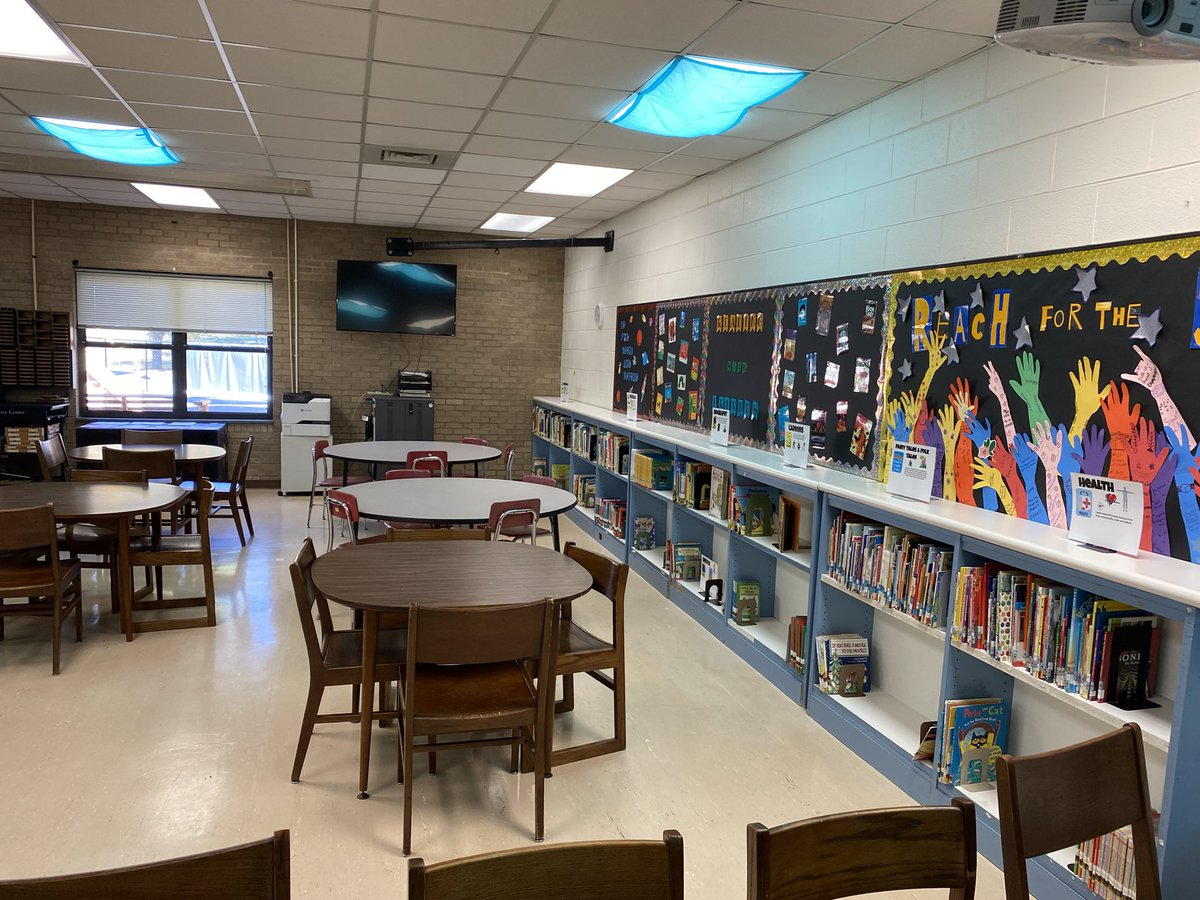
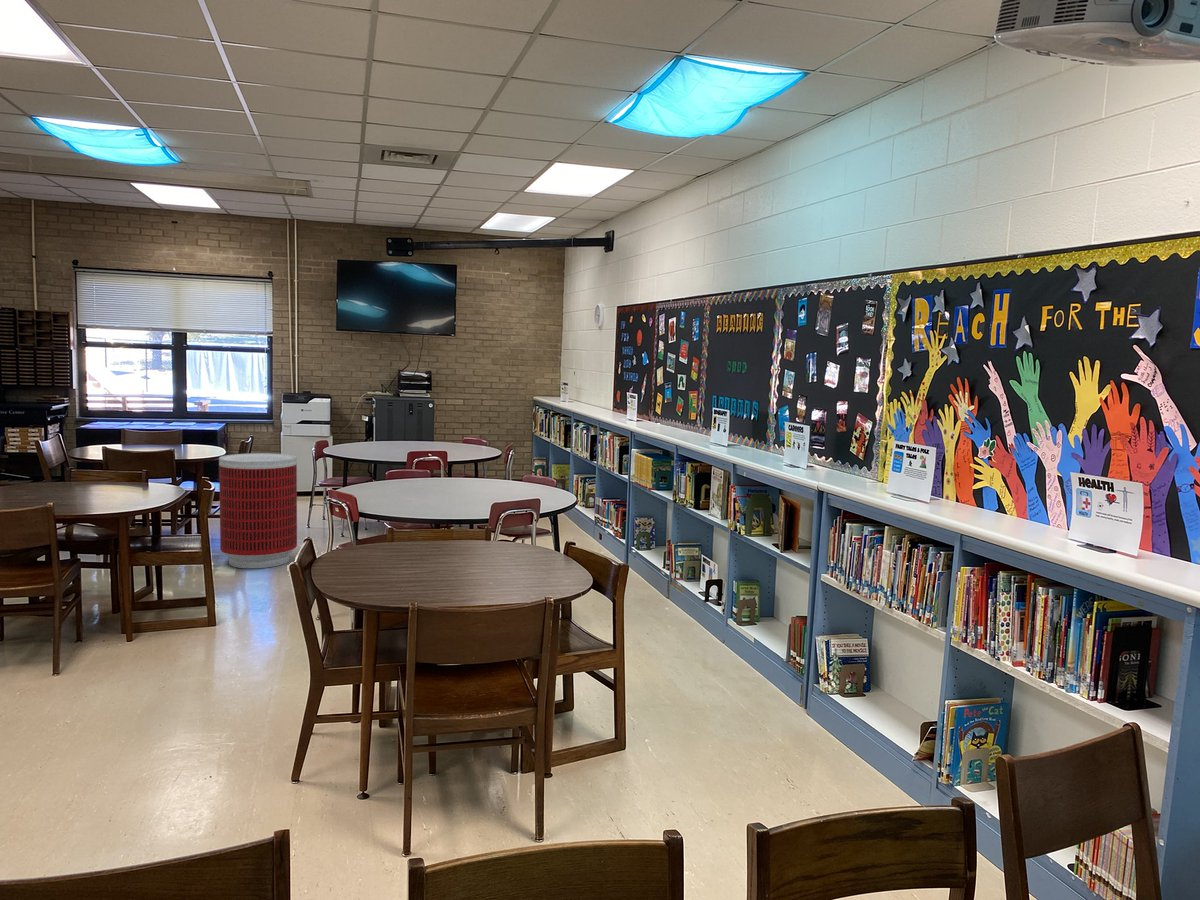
+ trash can (258, 509)
